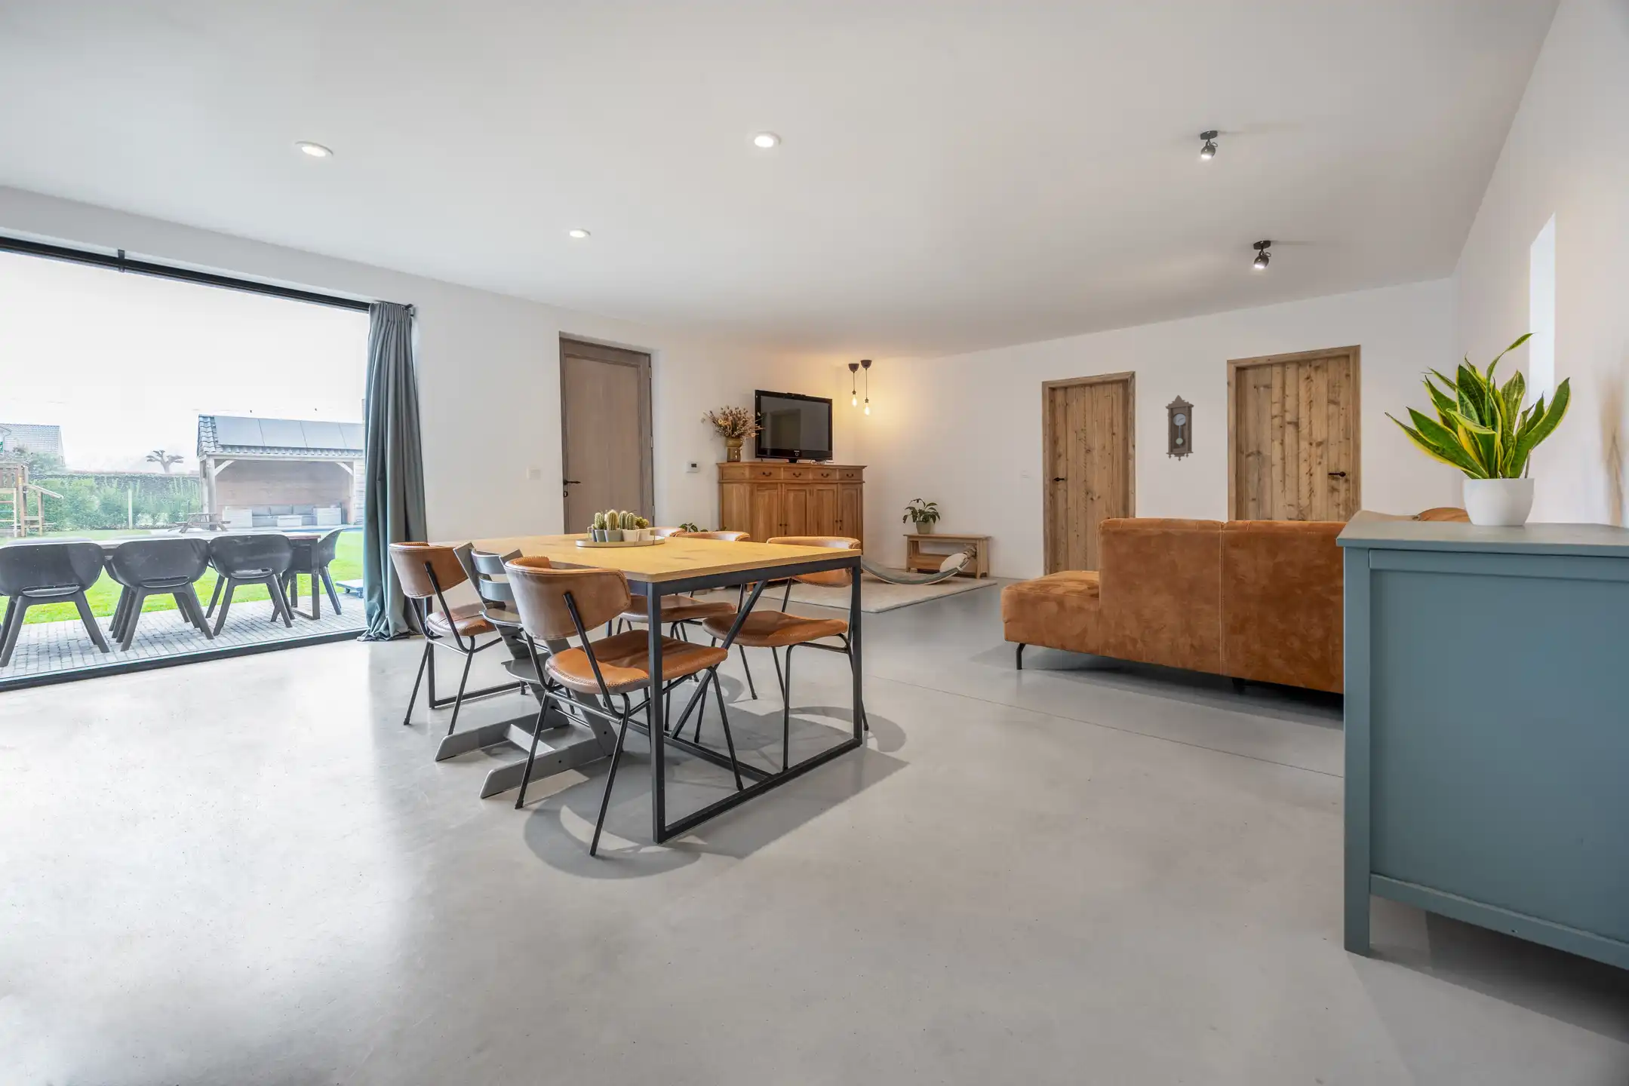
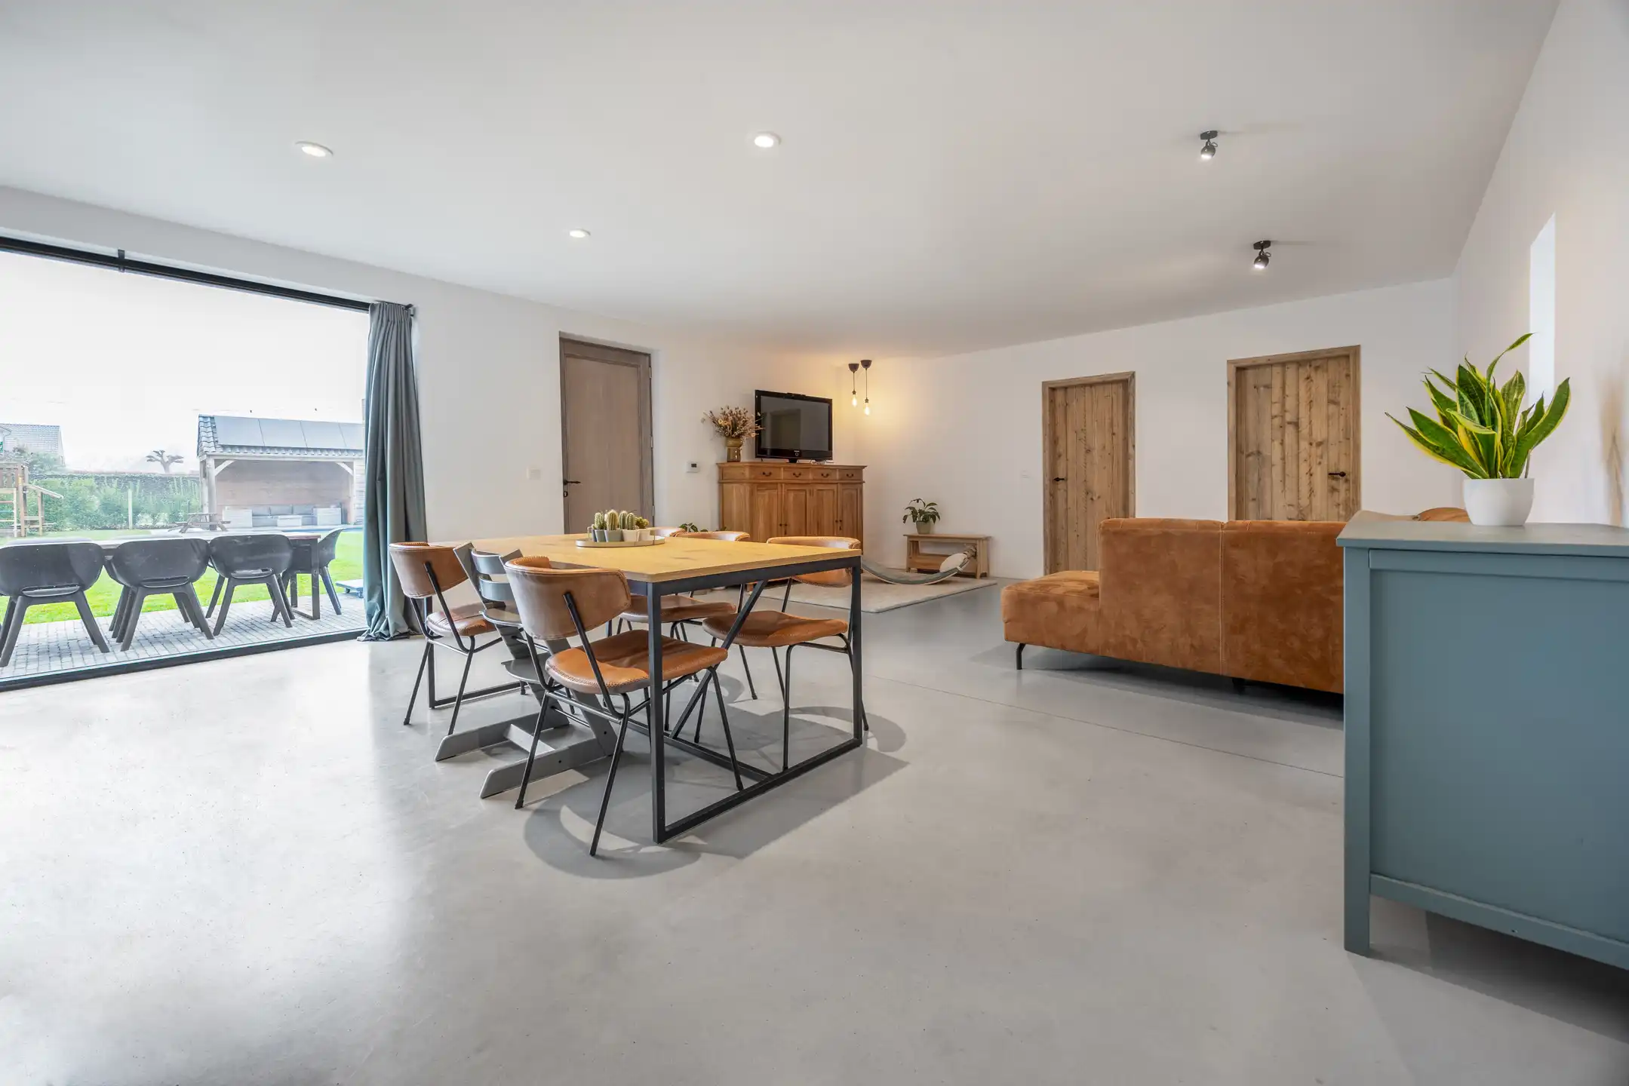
- pendulum clock (1179, 428)
